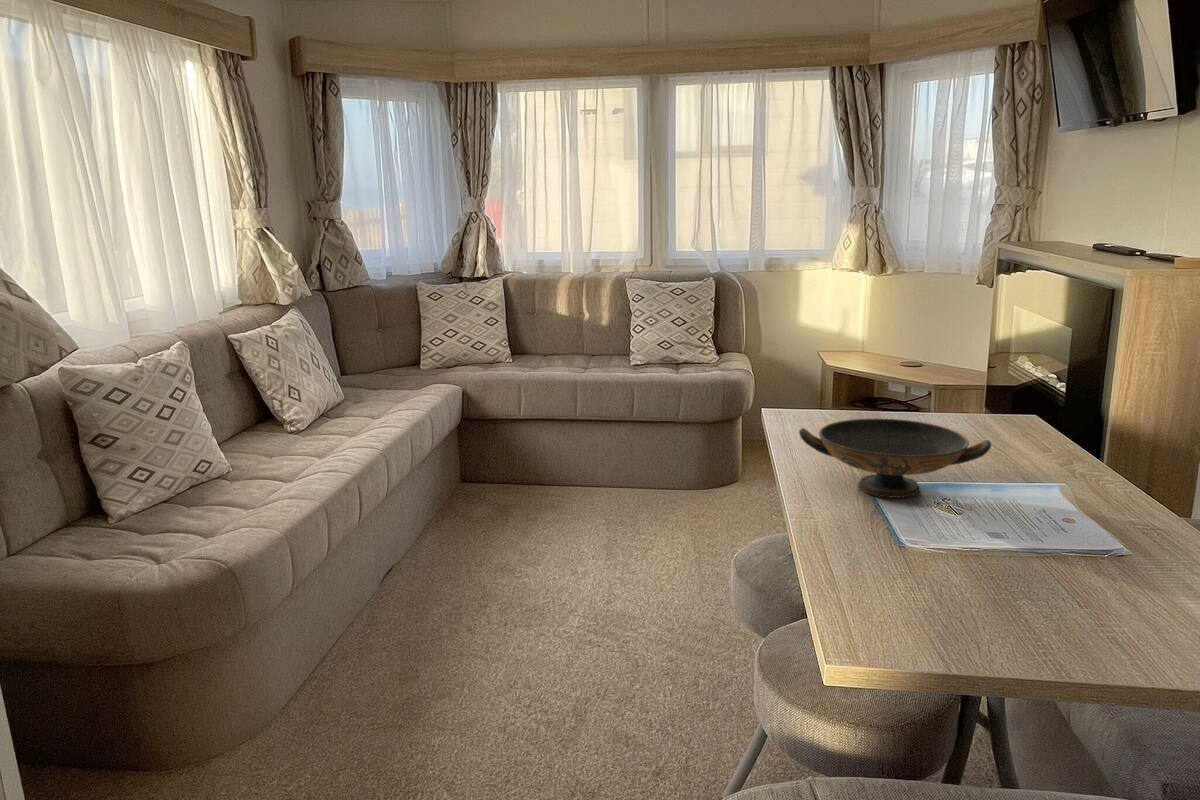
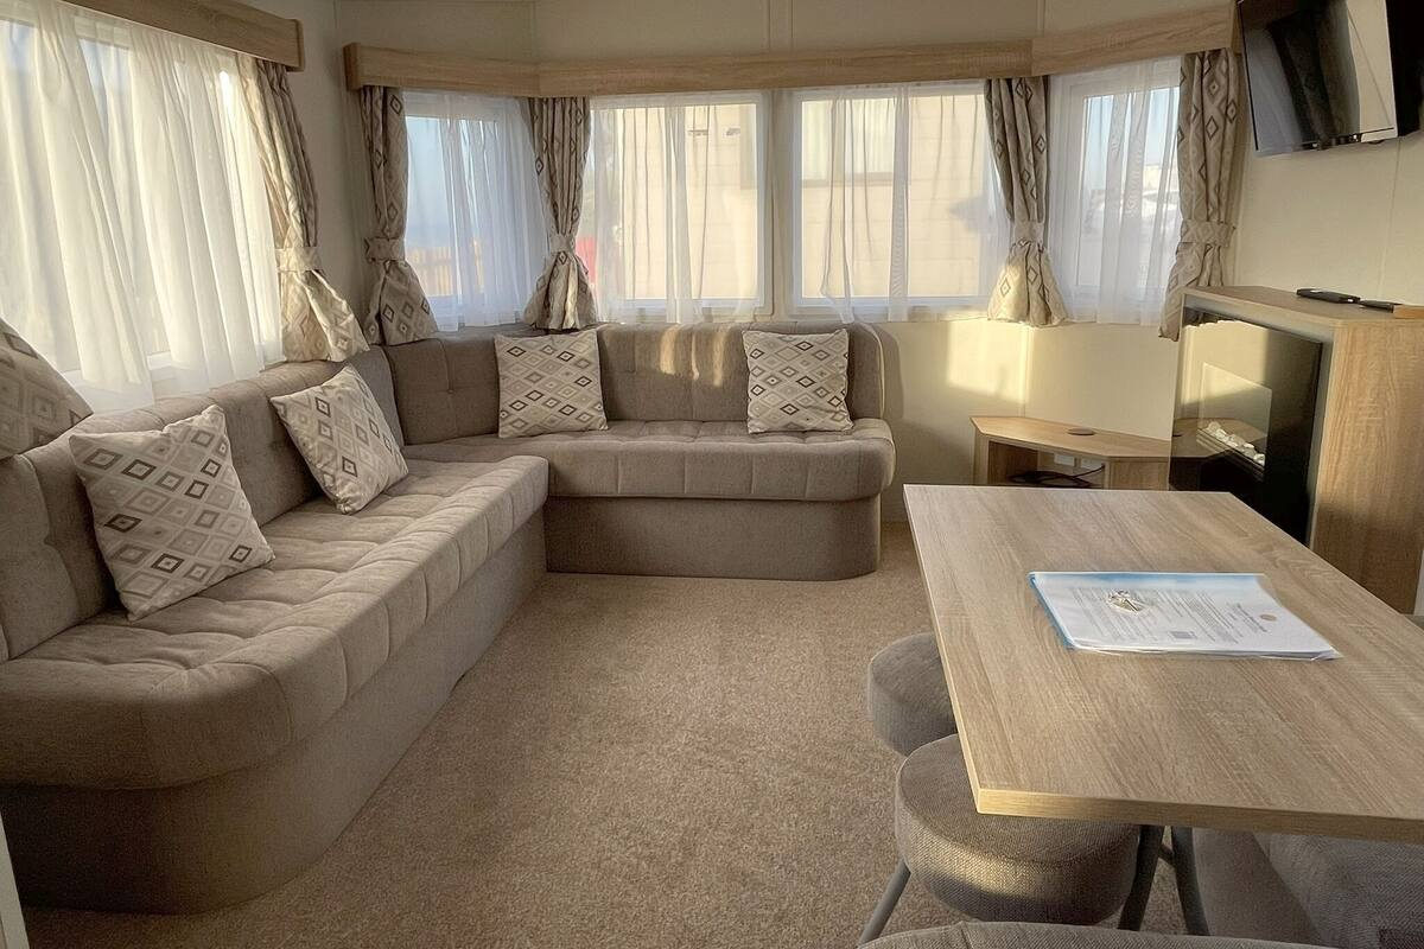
- decorative bowl (890, 461)
